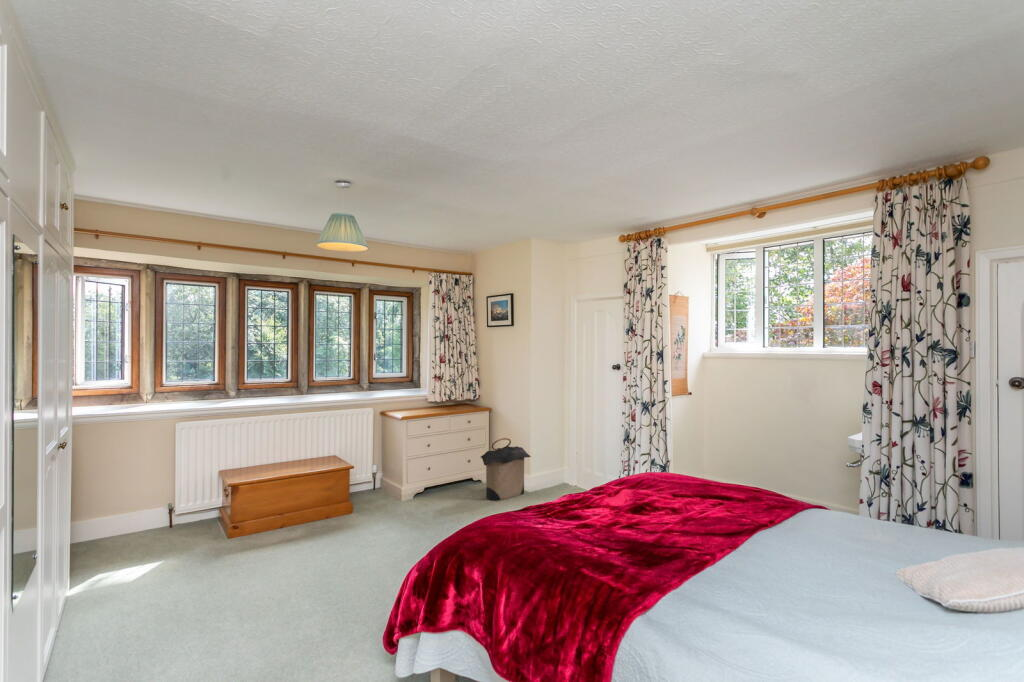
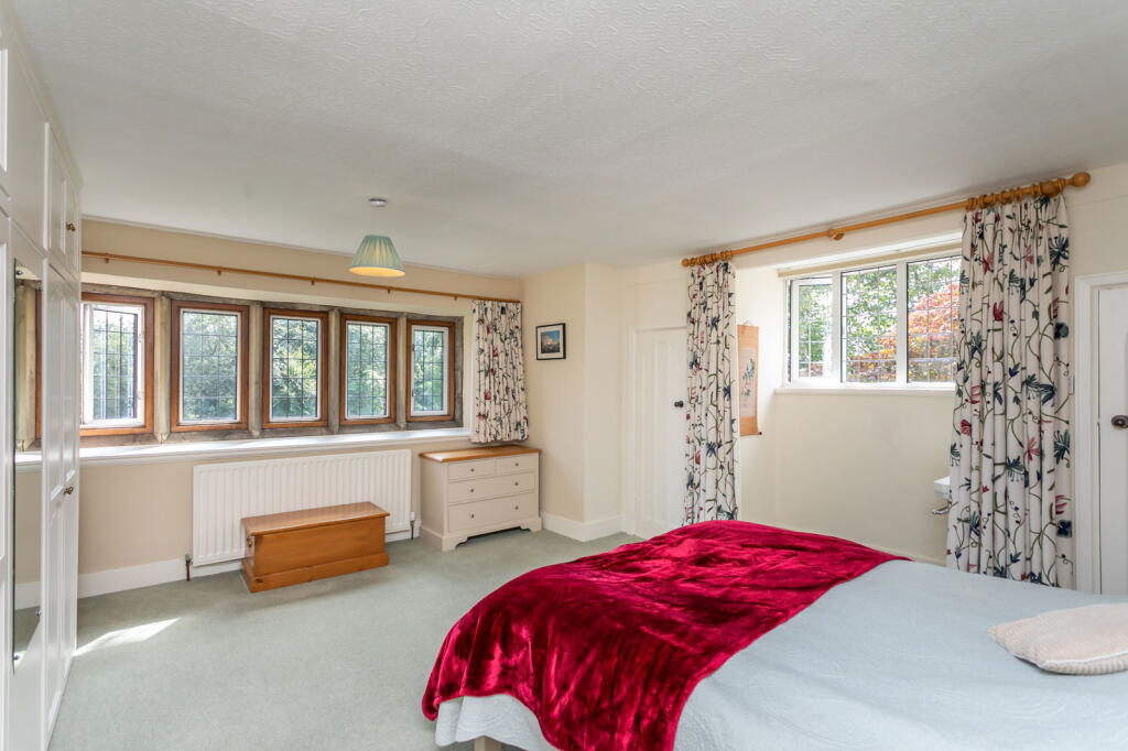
- laundry hamper (505, 465)
